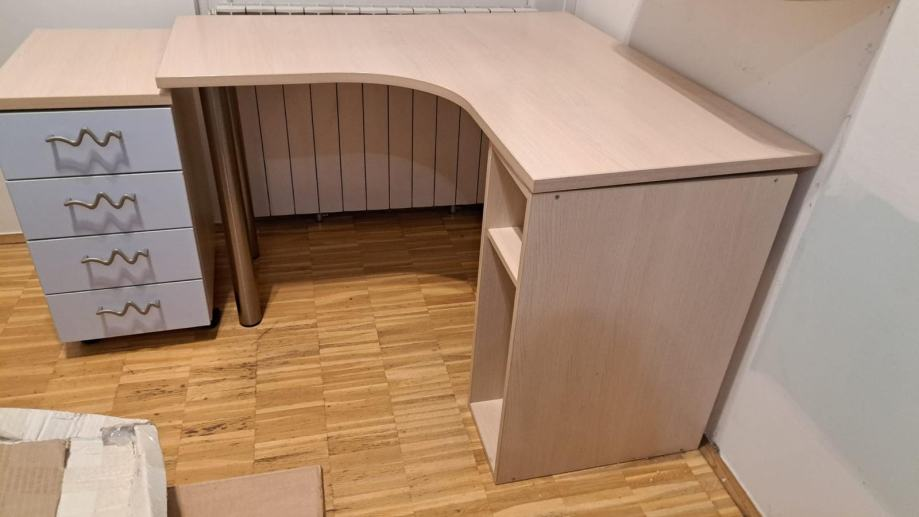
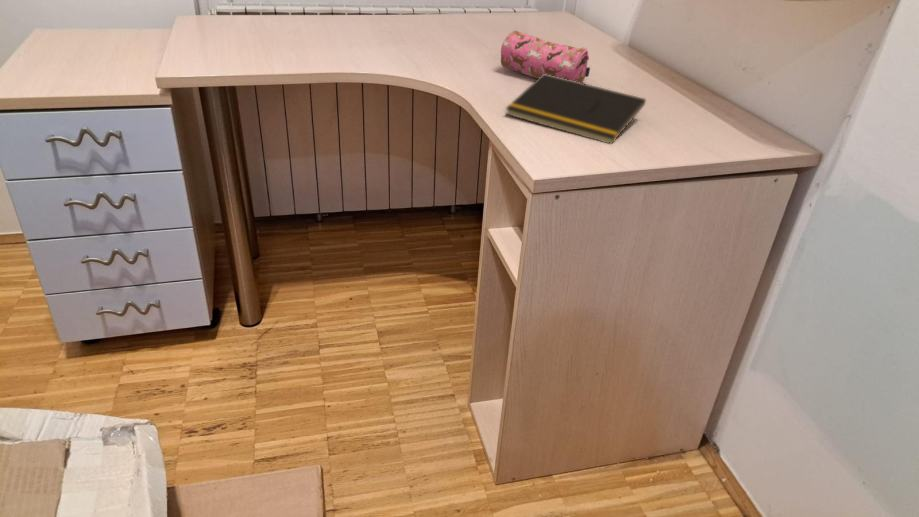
+ notepad (575, 106)
+ pencil case (543, 58)
